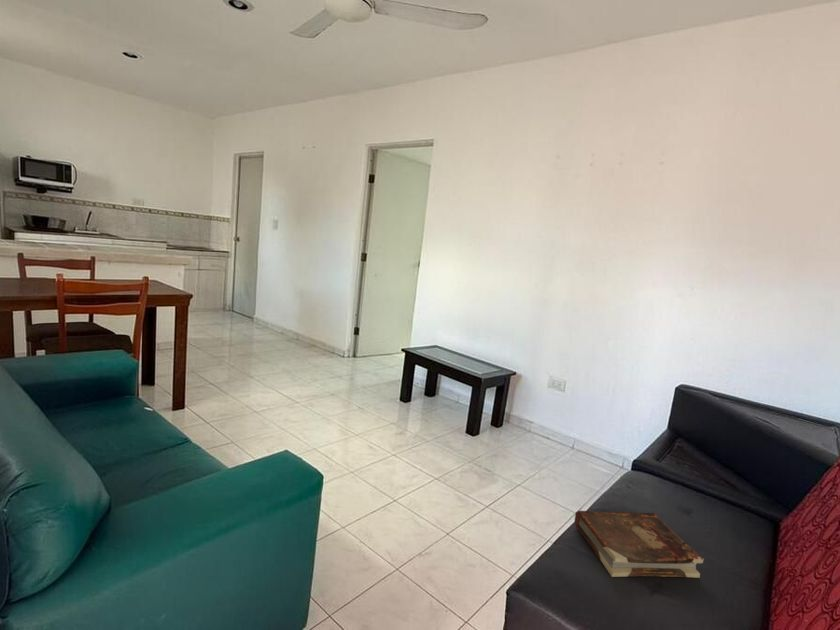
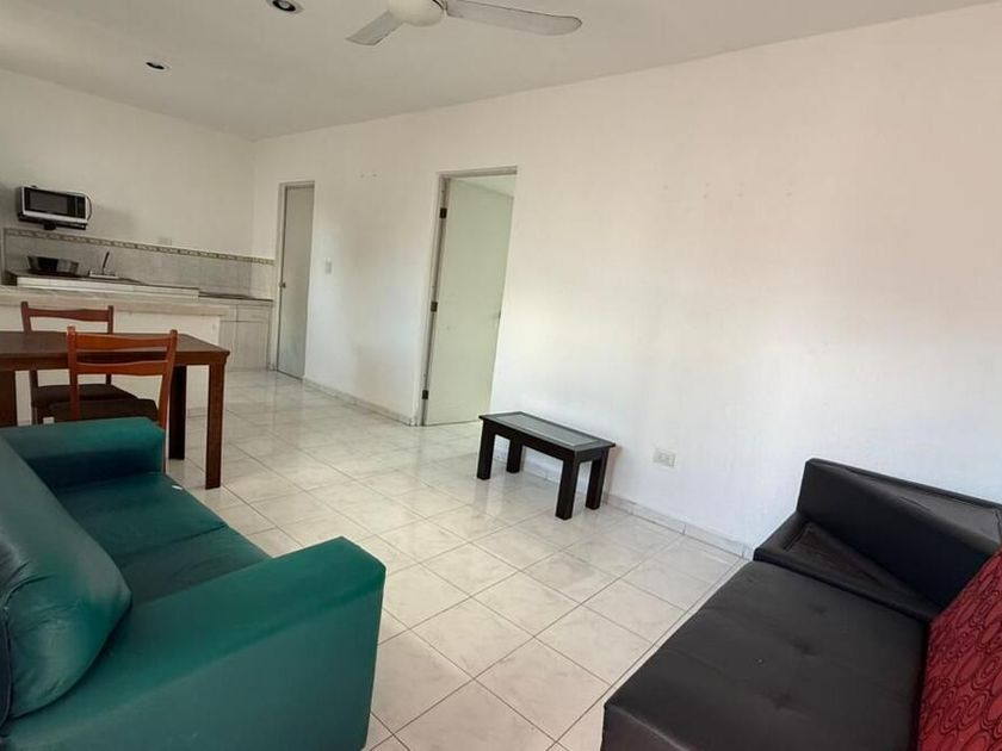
- book (633, 540)
